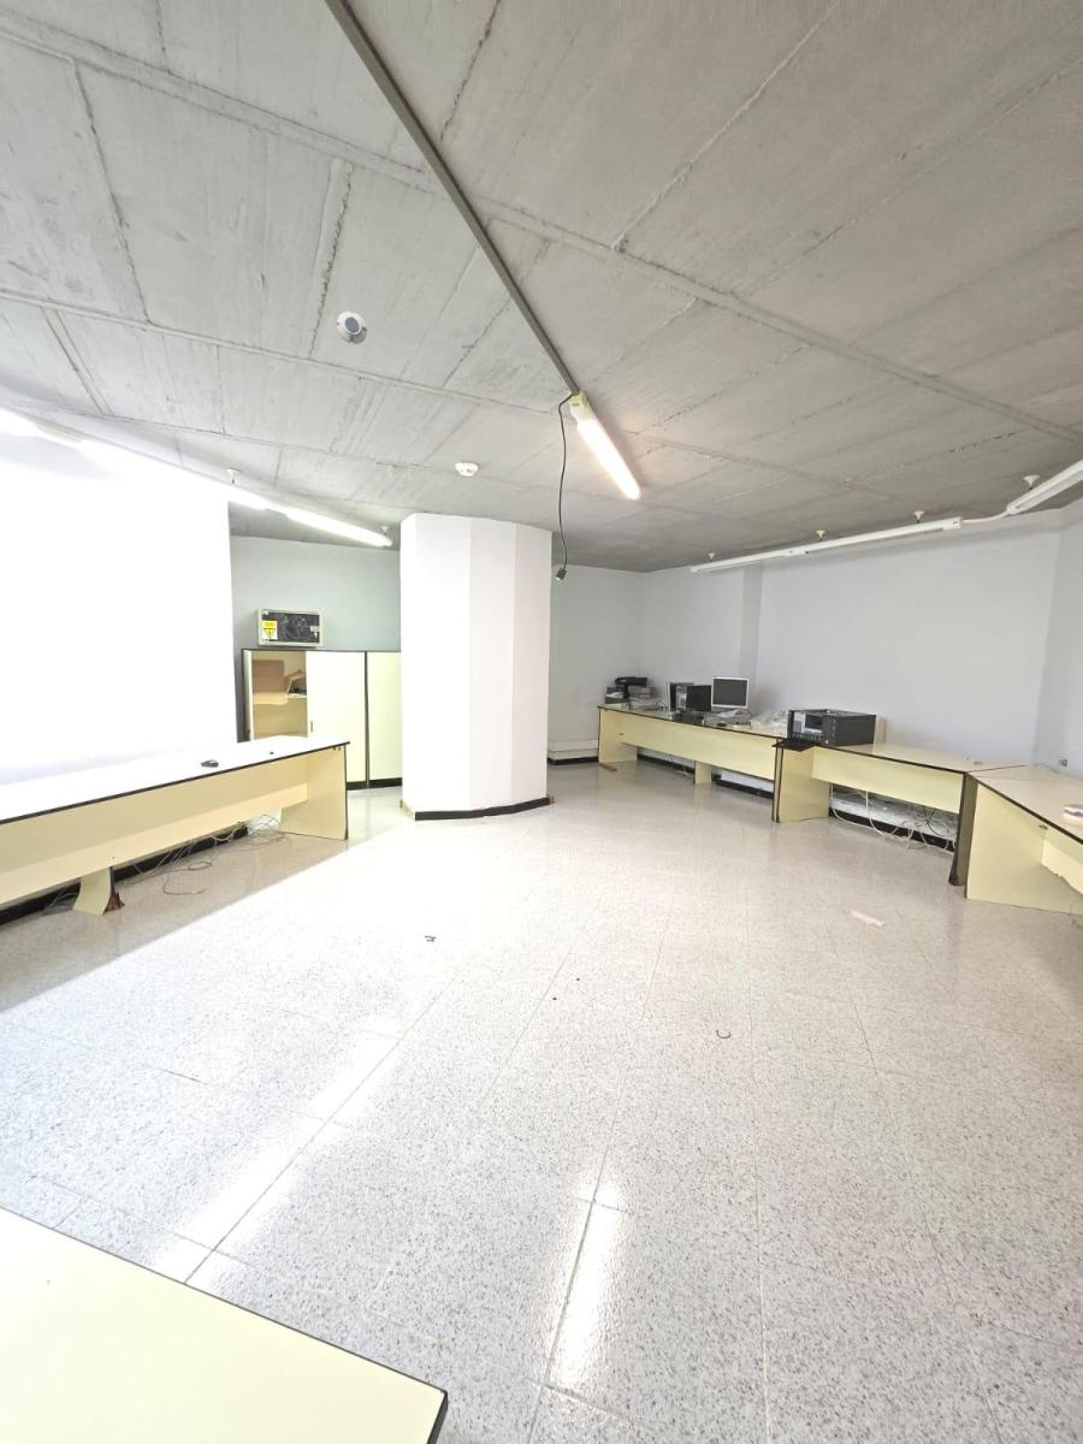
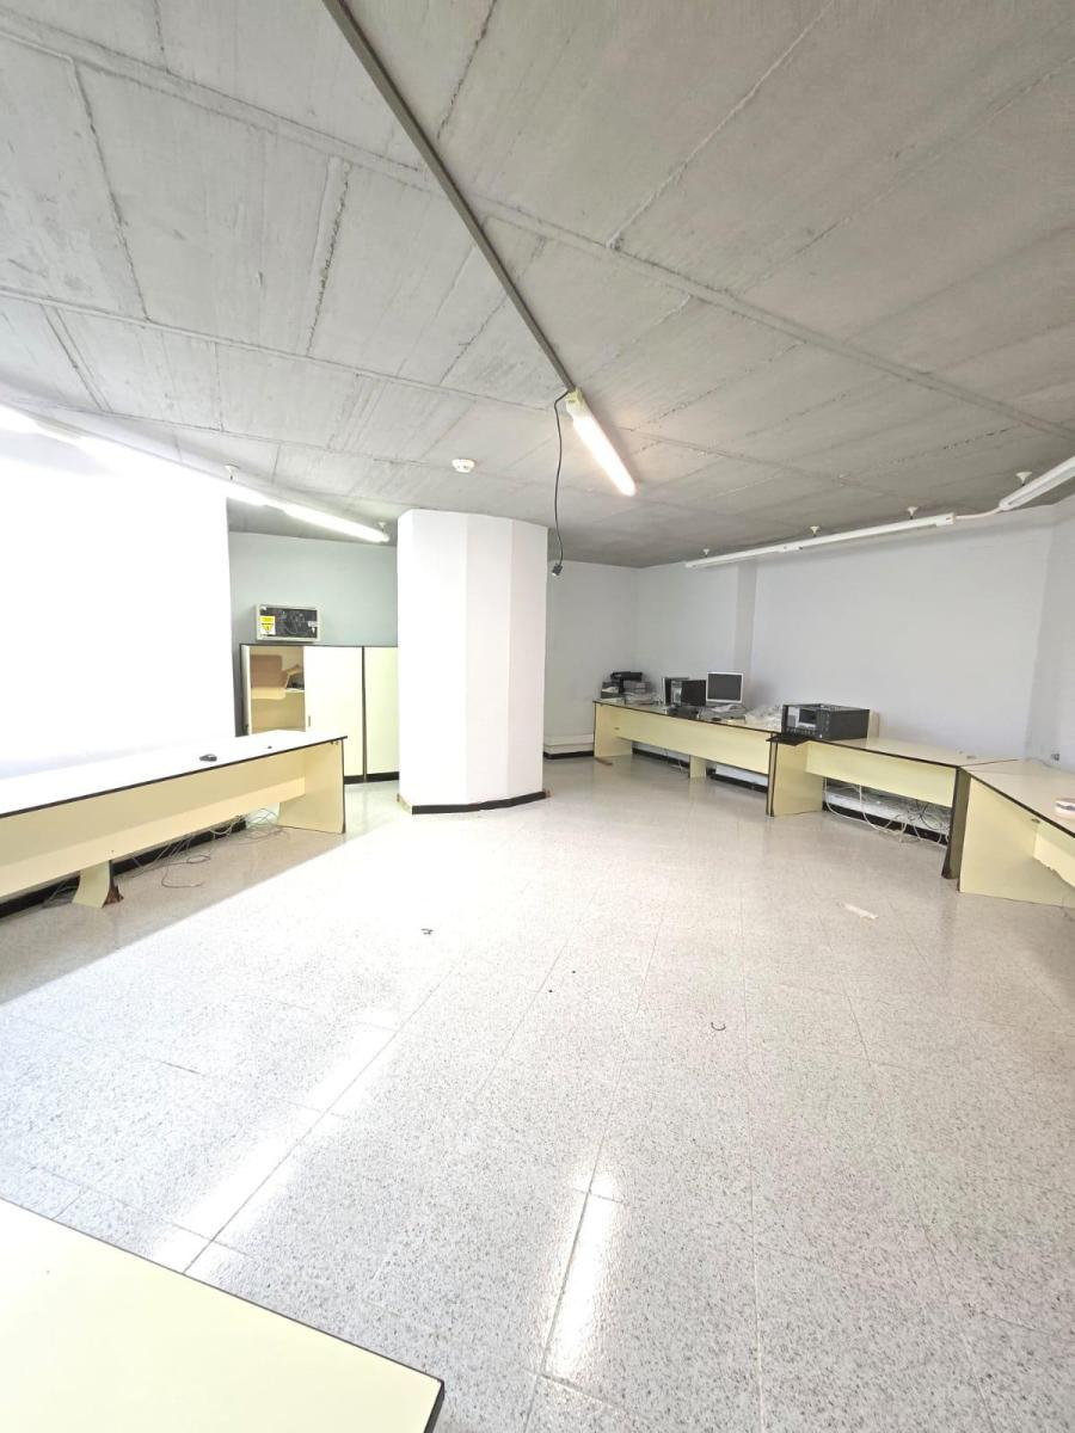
- smoke detector (351, 326)
